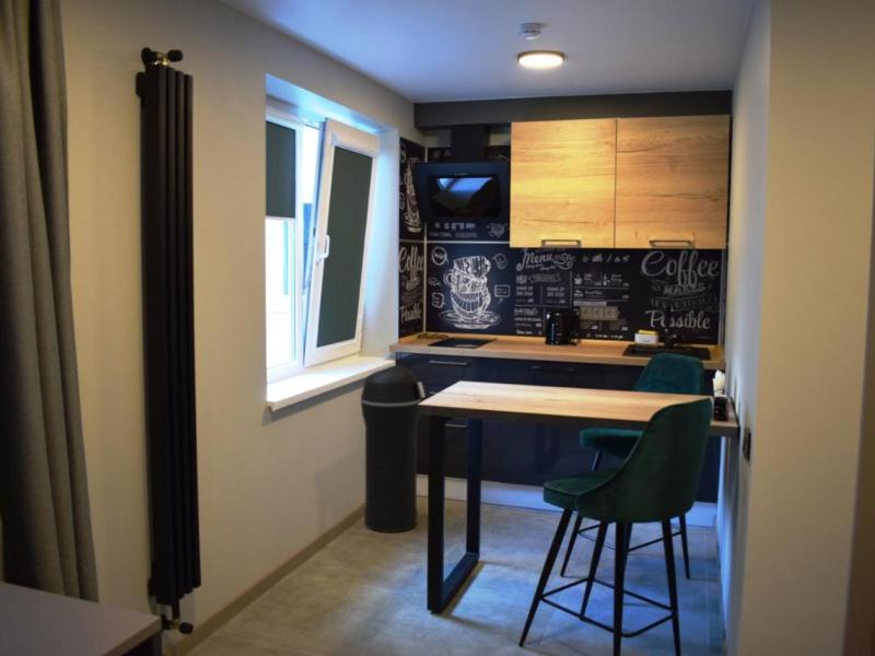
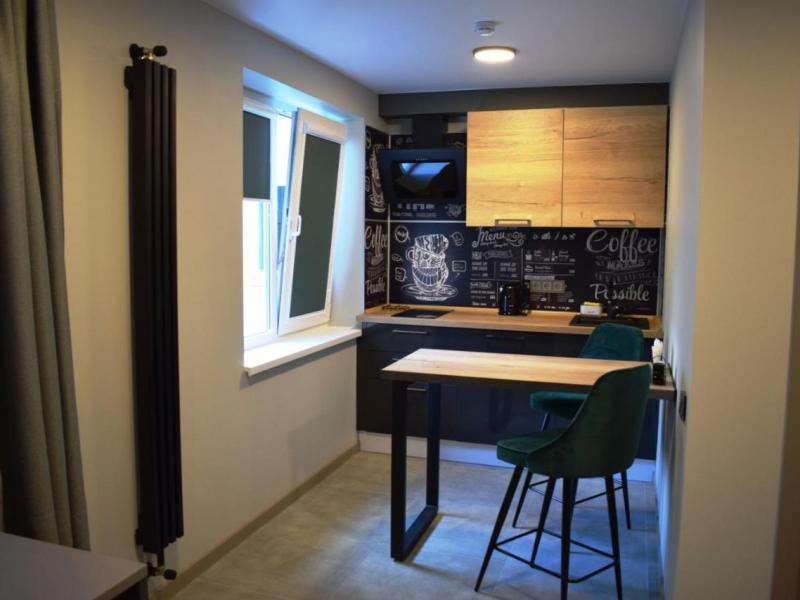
- trash can (393, 444)
